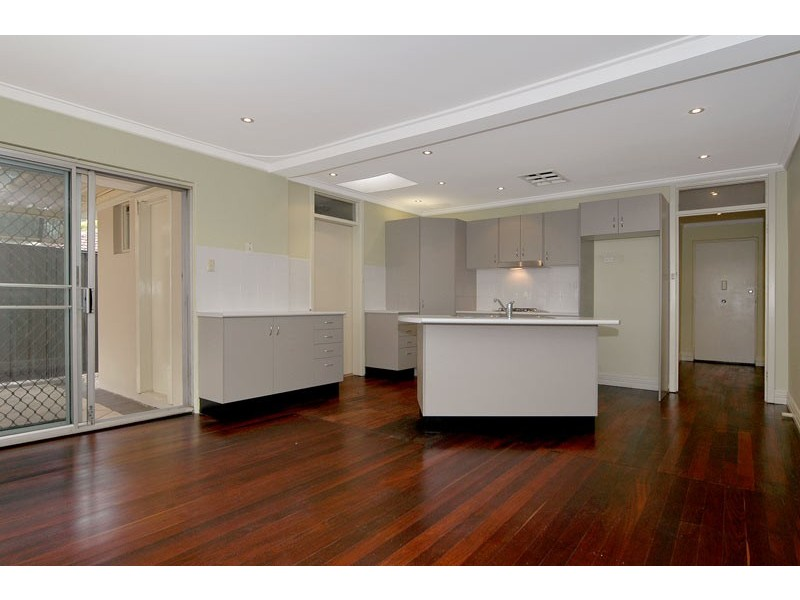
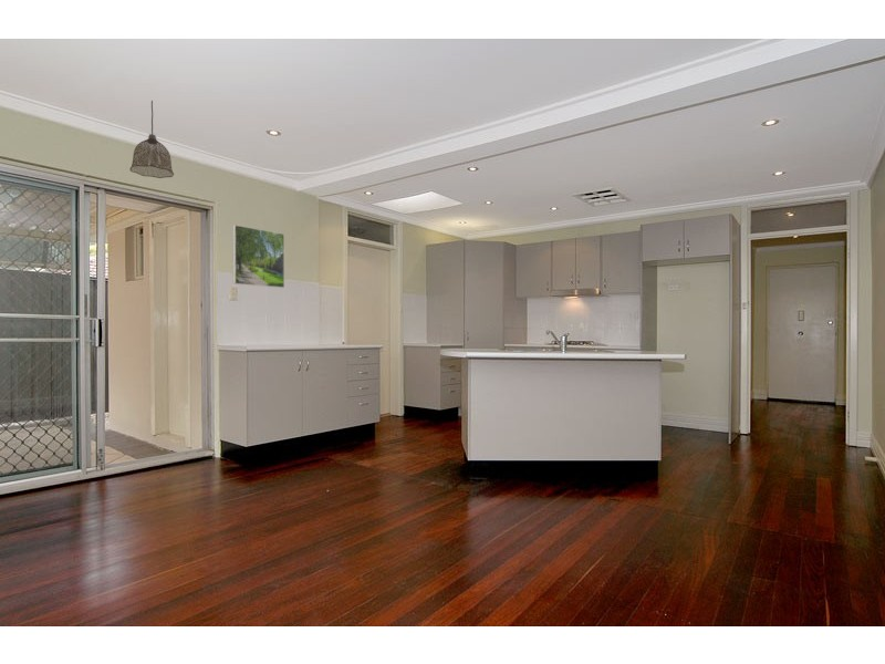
+ pendant lamp (152, 136)
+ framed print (259, 257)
